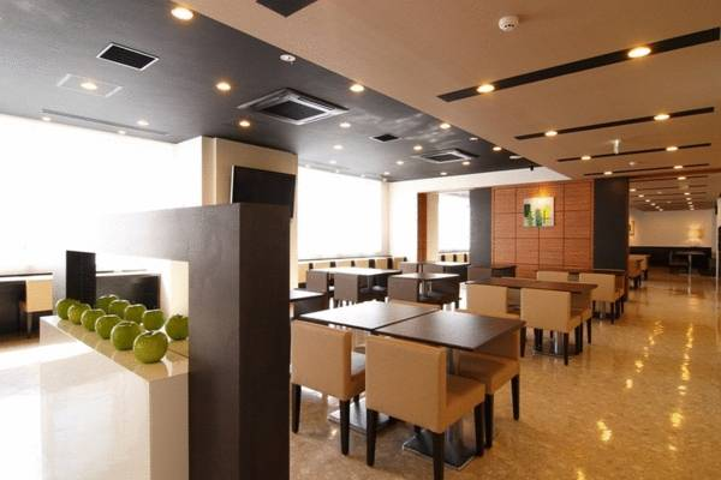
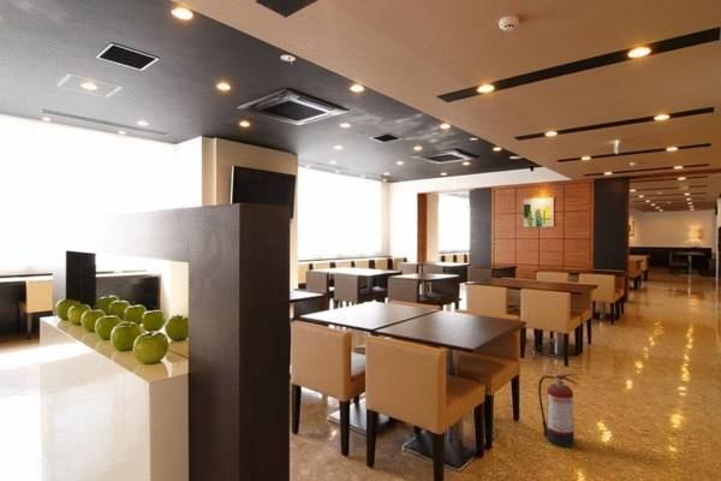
+ fire extinguisher (556, 404)
